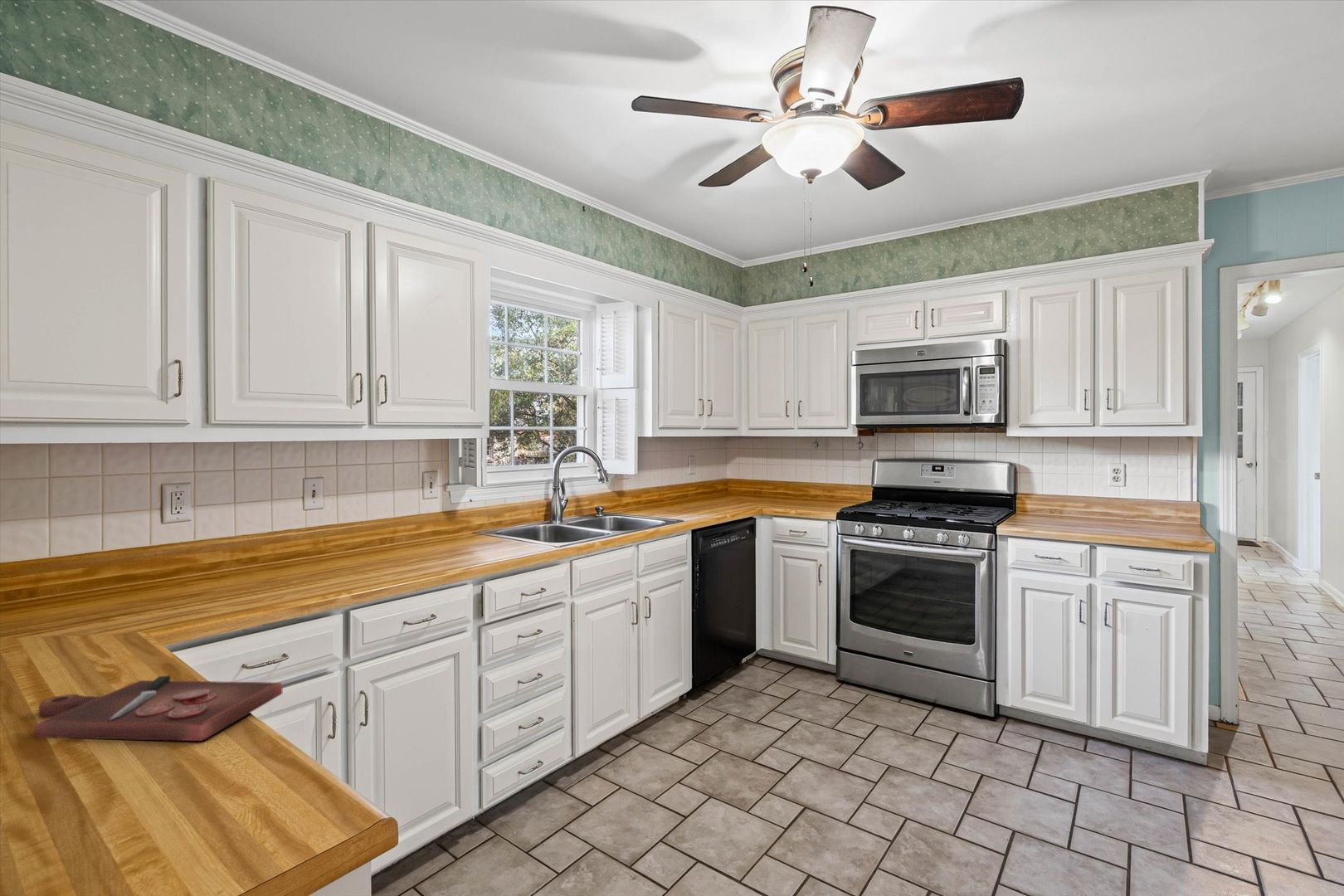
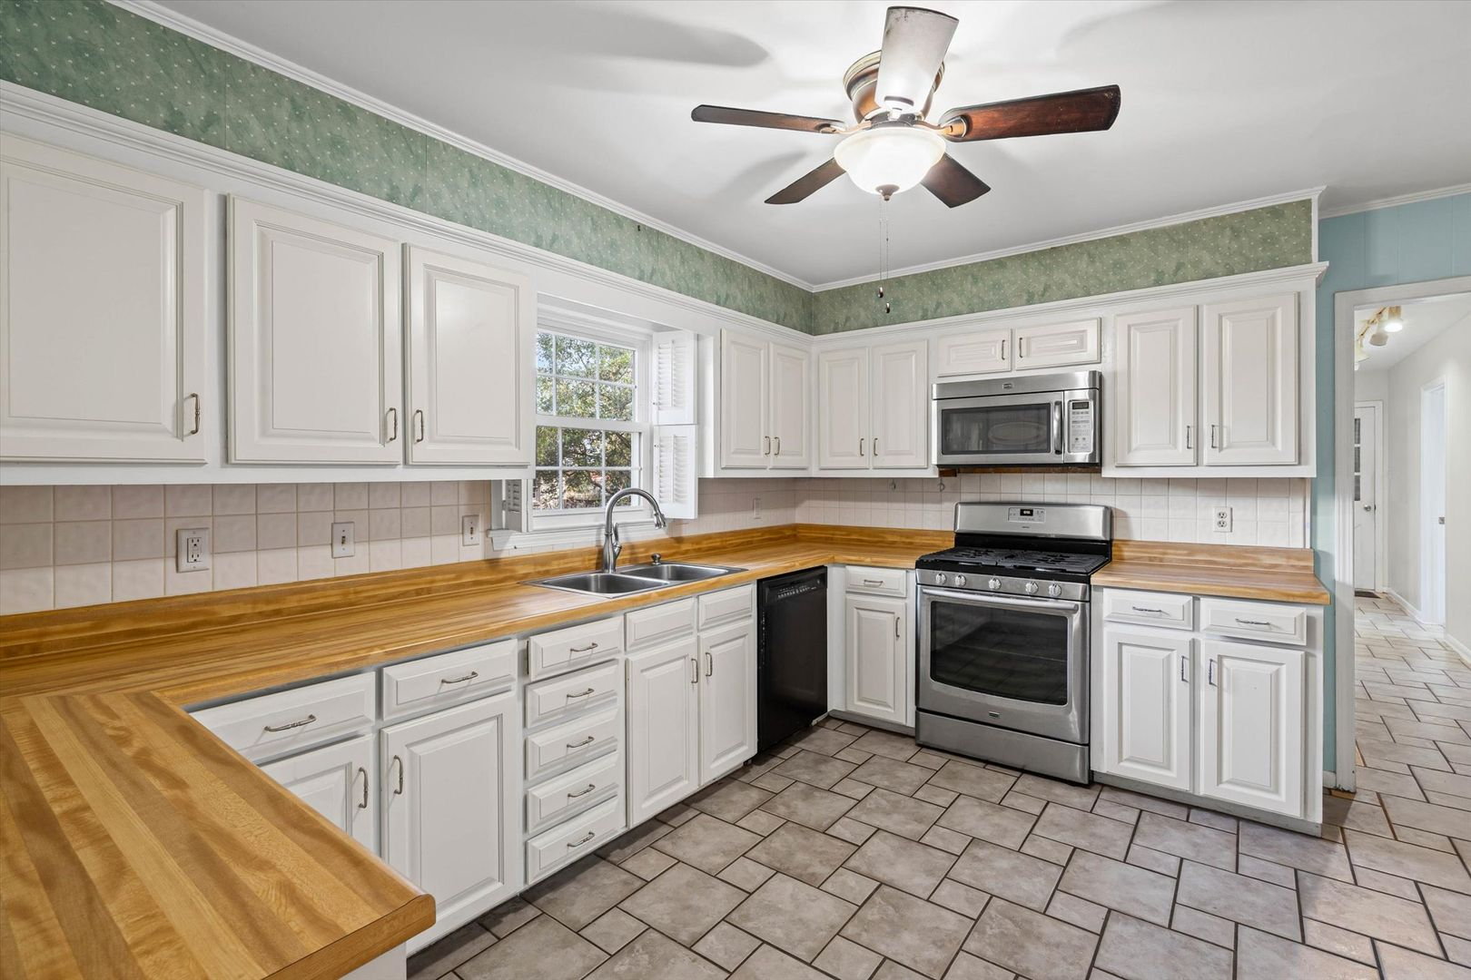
- cutting board (155, 706)
